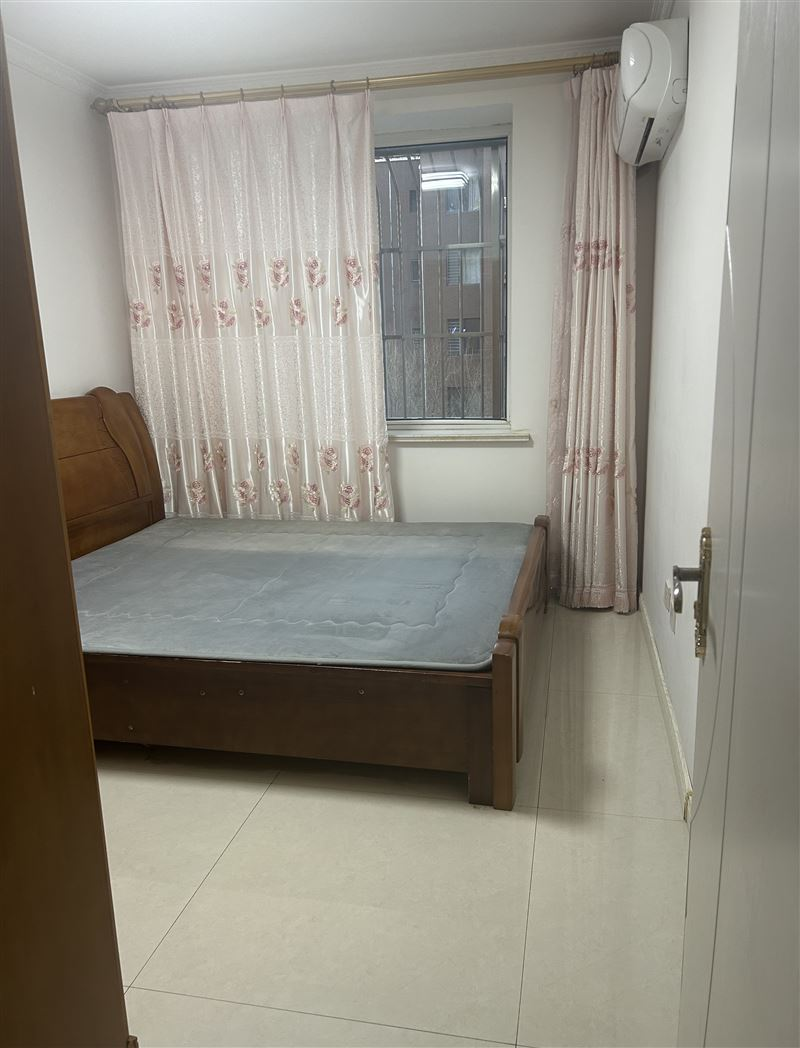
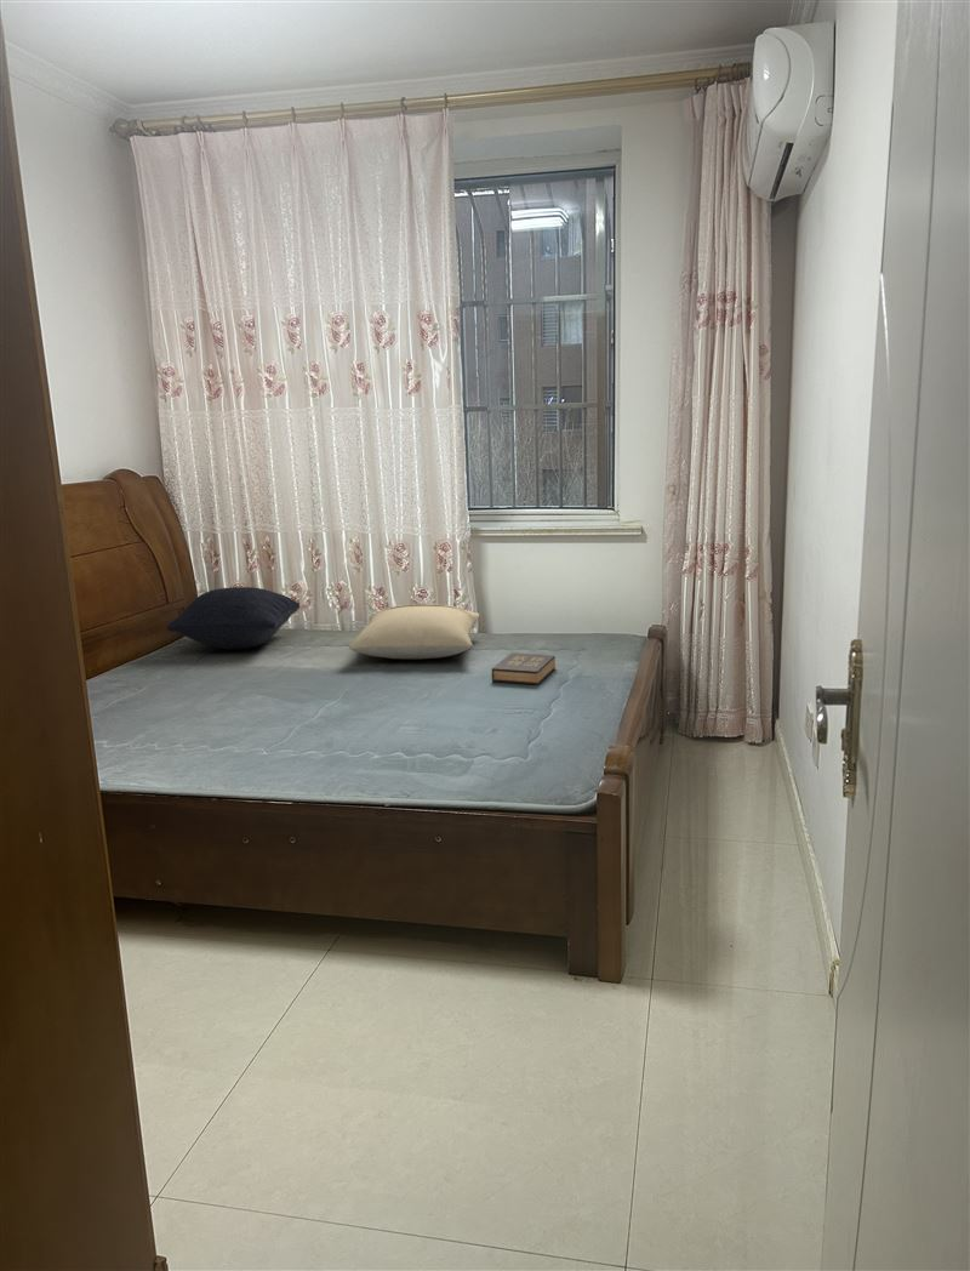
+ pillow (236, 616)
+ hardback book (524, 668)
+ pillow (417, 631)
